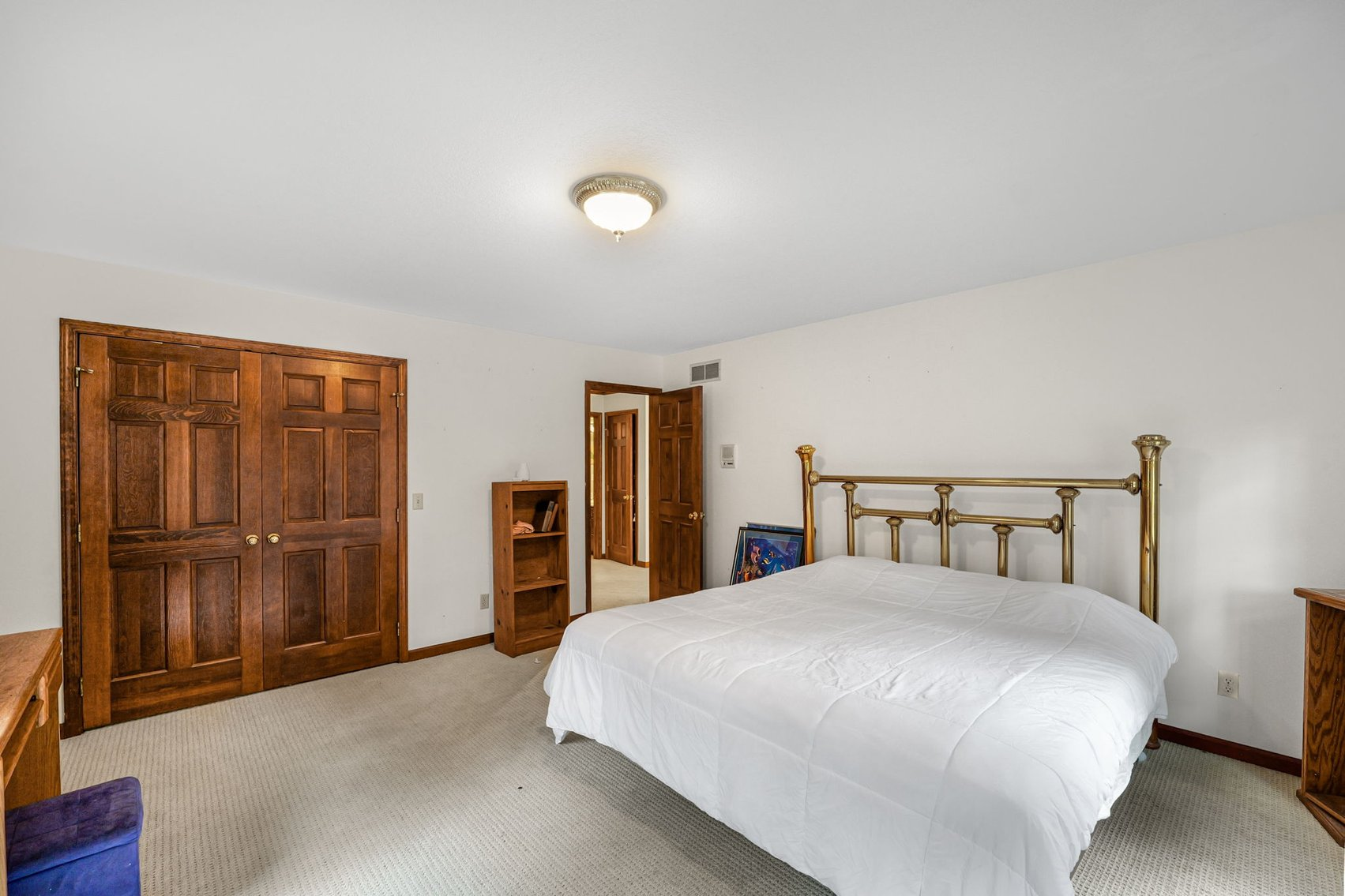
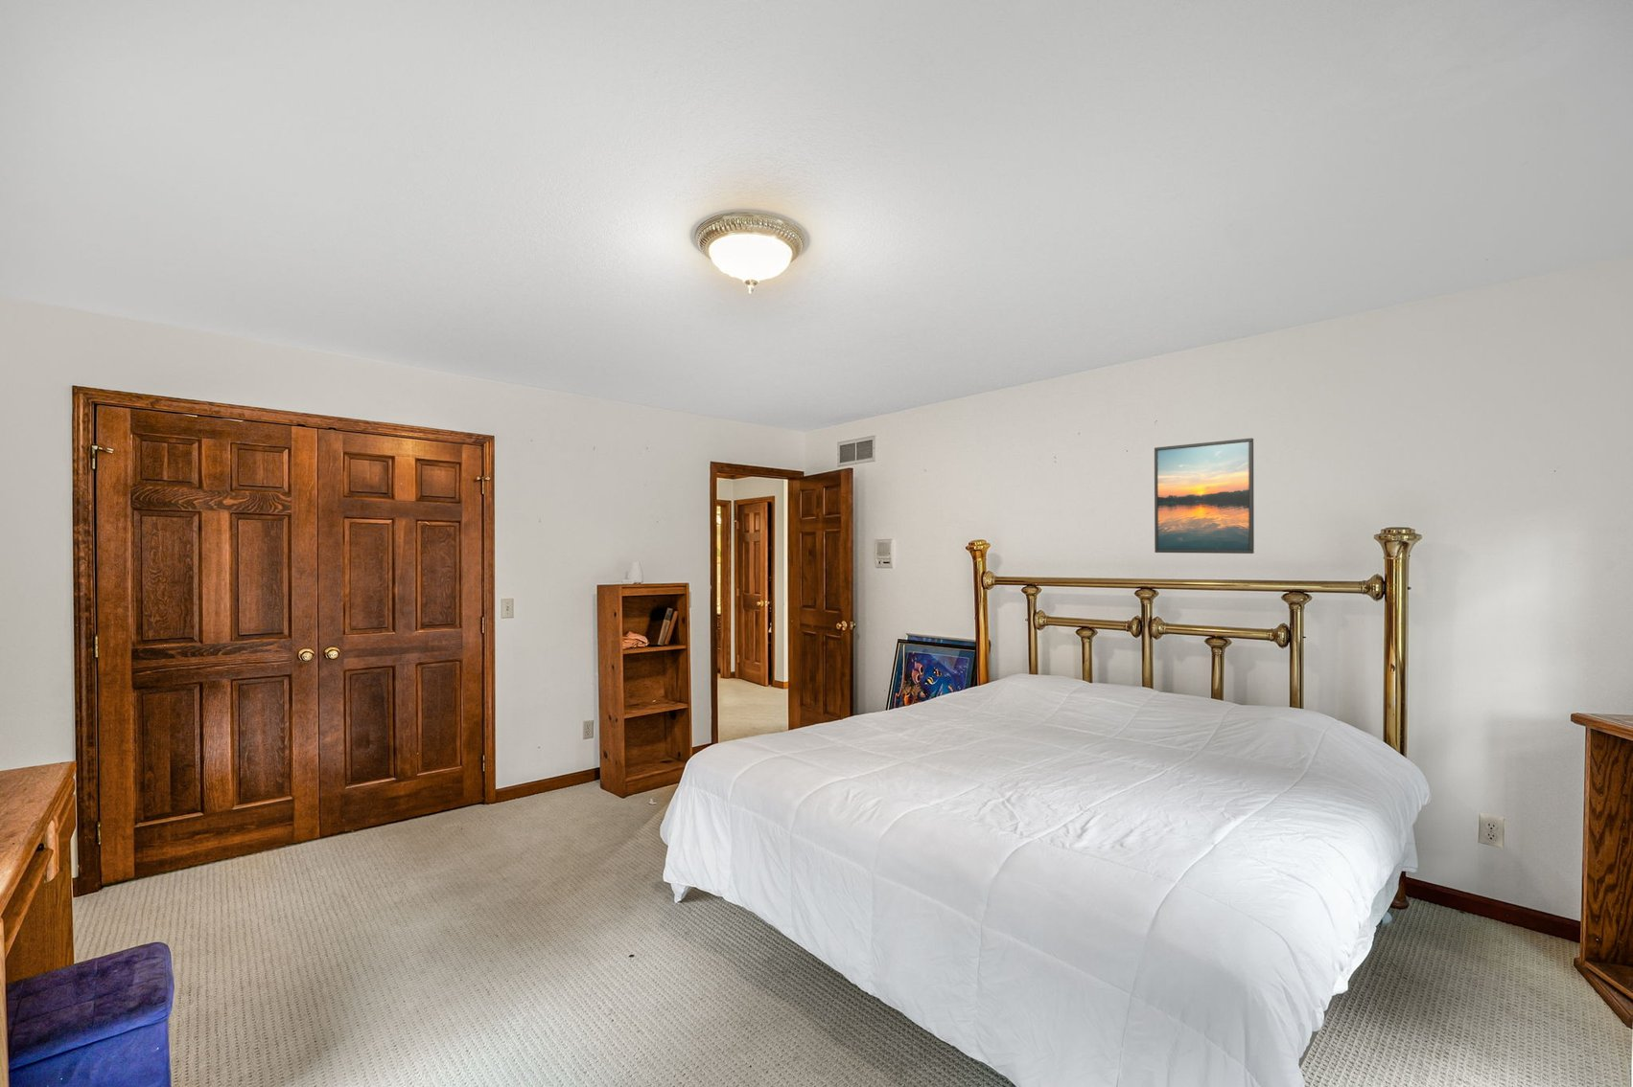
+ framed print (1202, 499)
